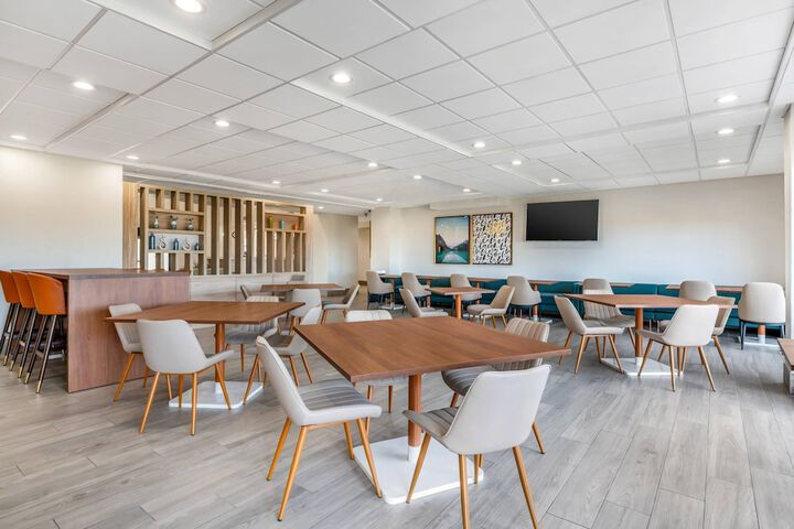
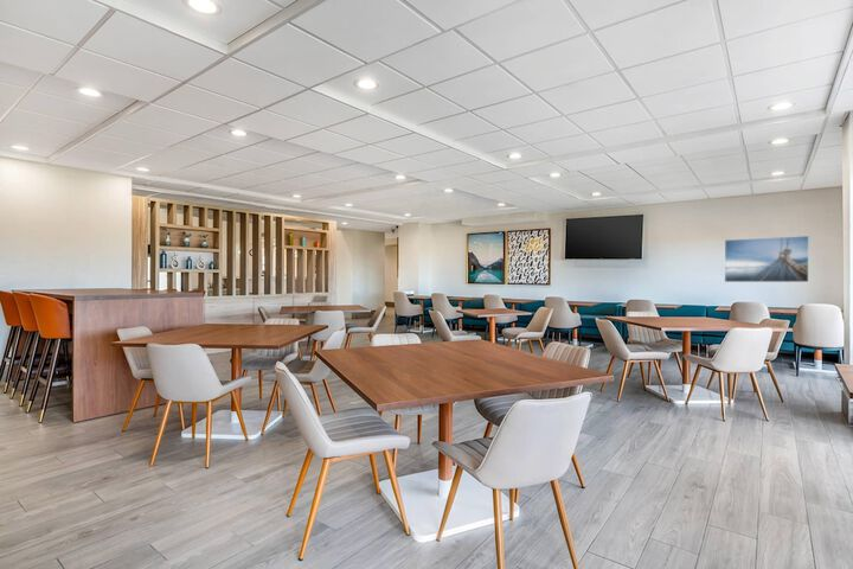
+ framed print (764, 260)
